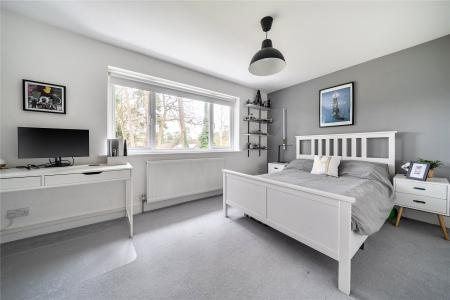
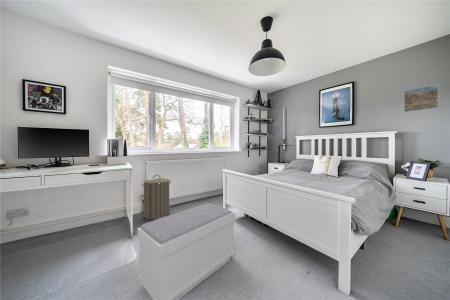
+ laundry hamper (157, 194)
+ bench (191, 242)
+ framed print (420, 99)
